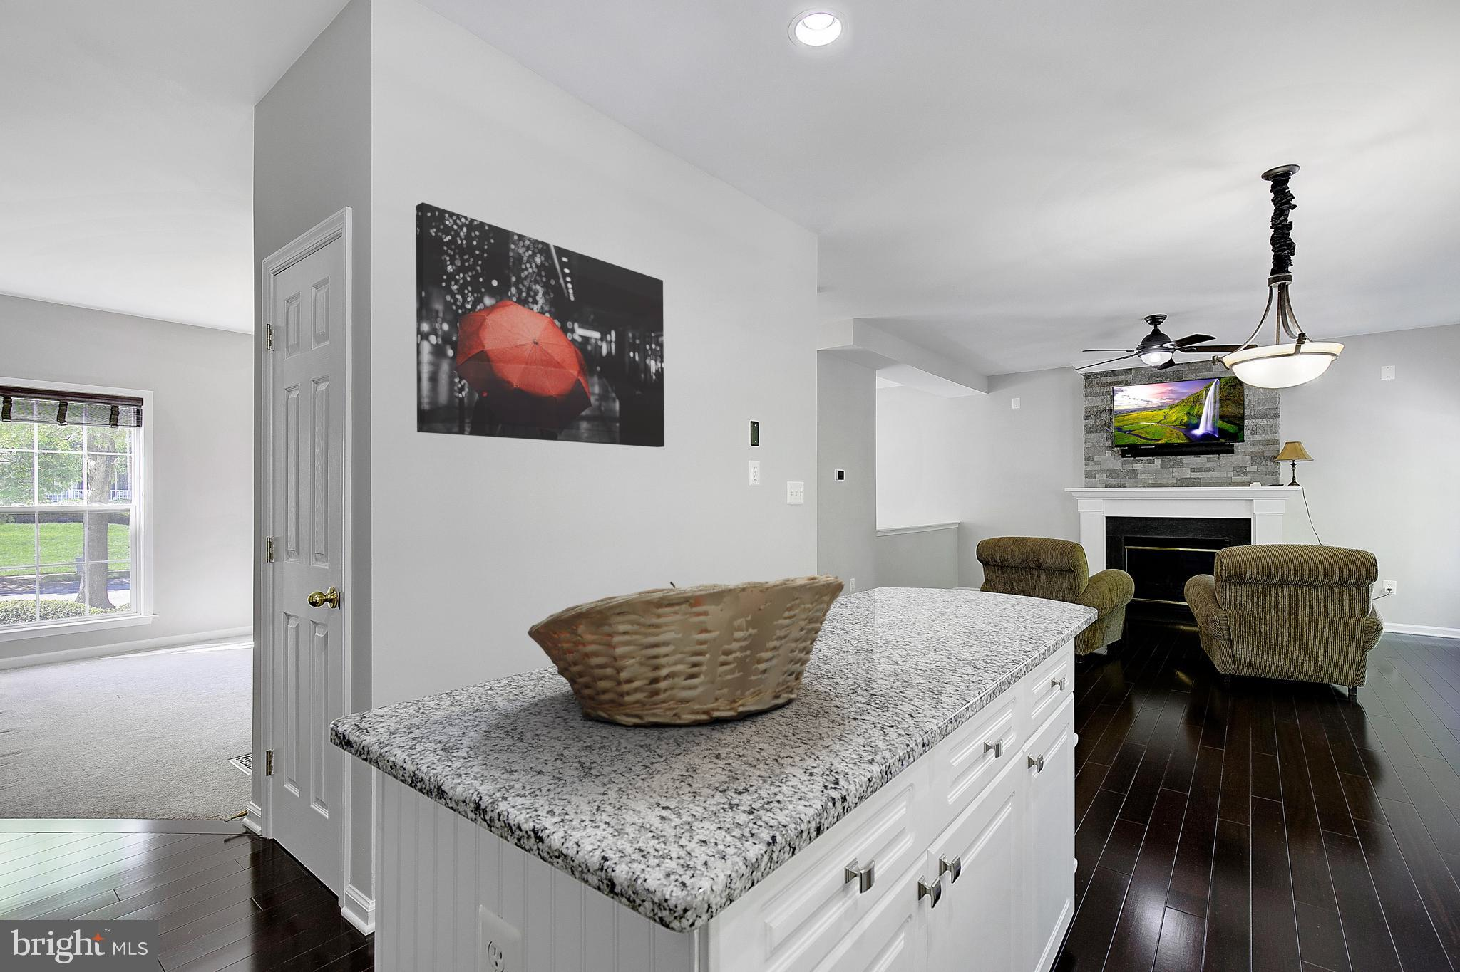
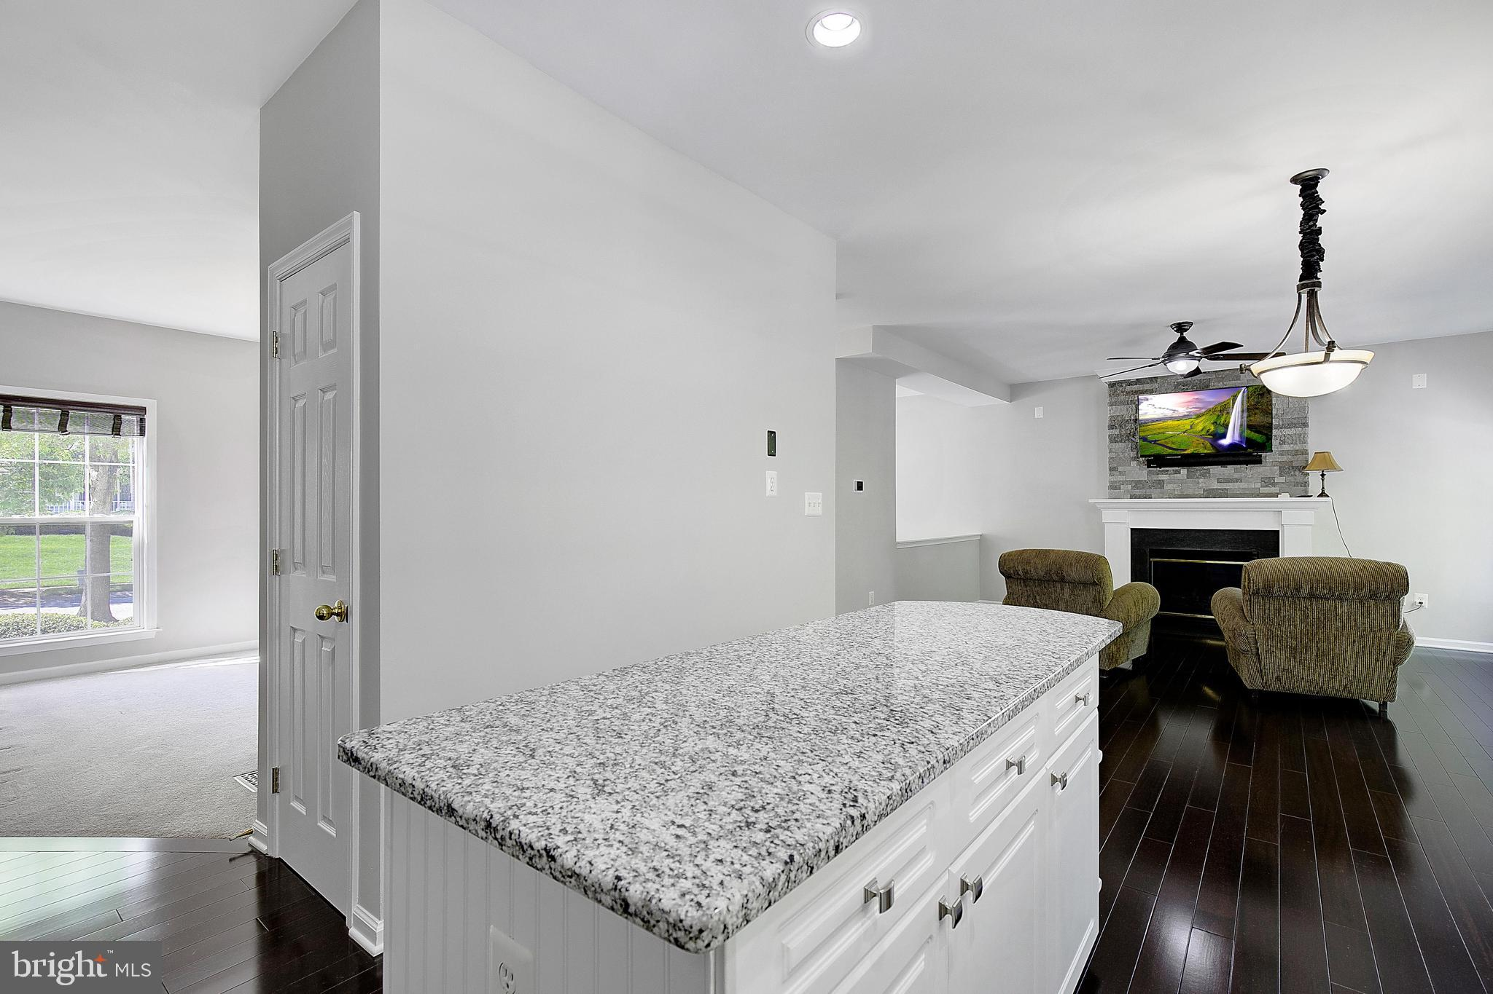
- fruit basket (694, 635)
- wall art (559, 344)
